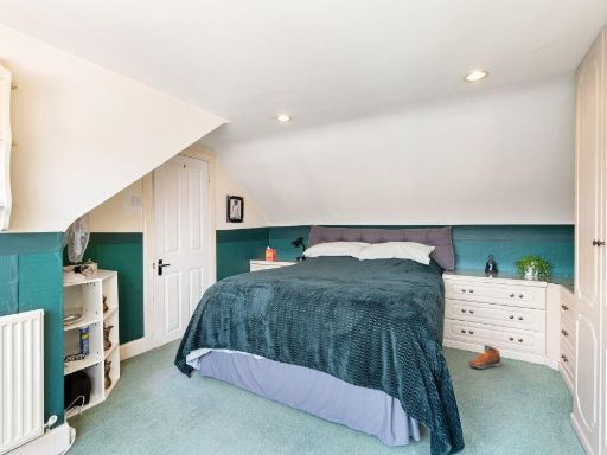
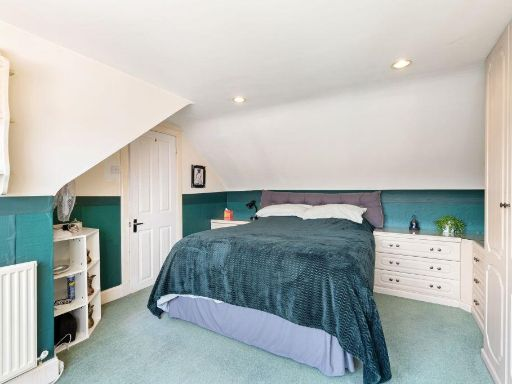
- sneaker (484, 355)
